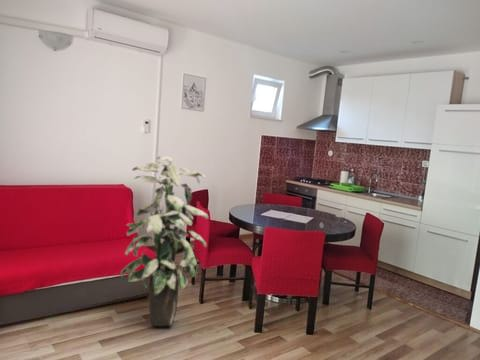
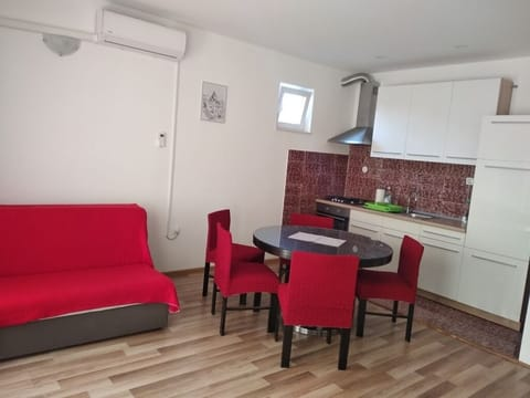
- indoor plant (163, 238)
